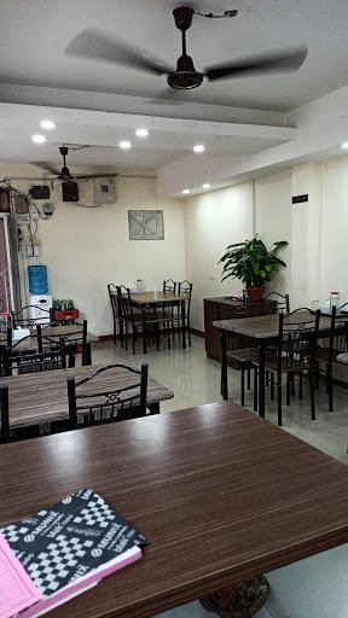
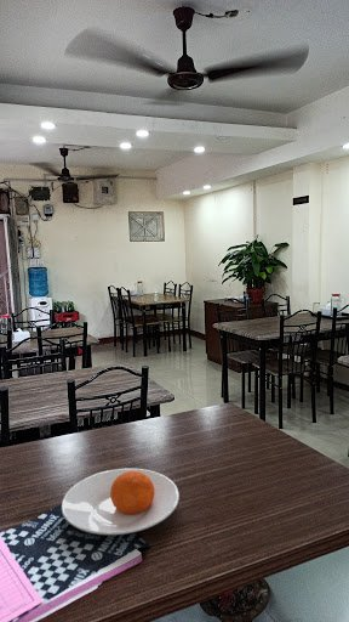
+ plate (120, 492)
